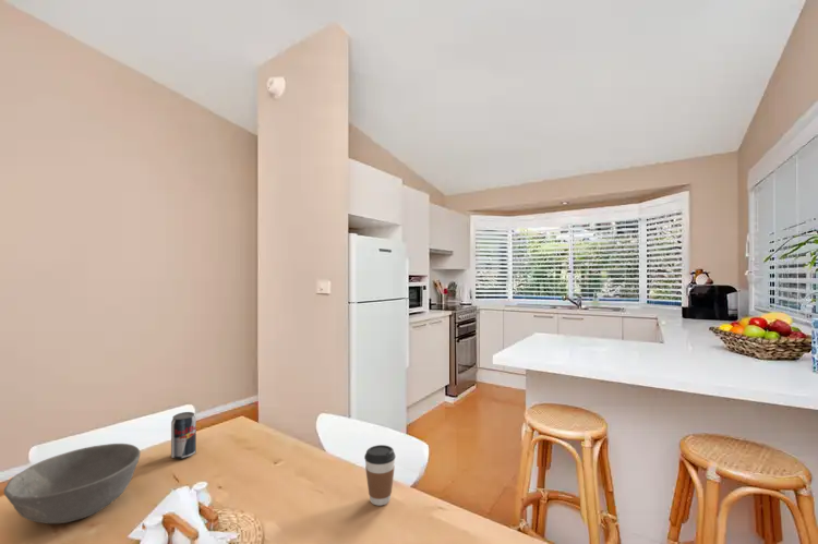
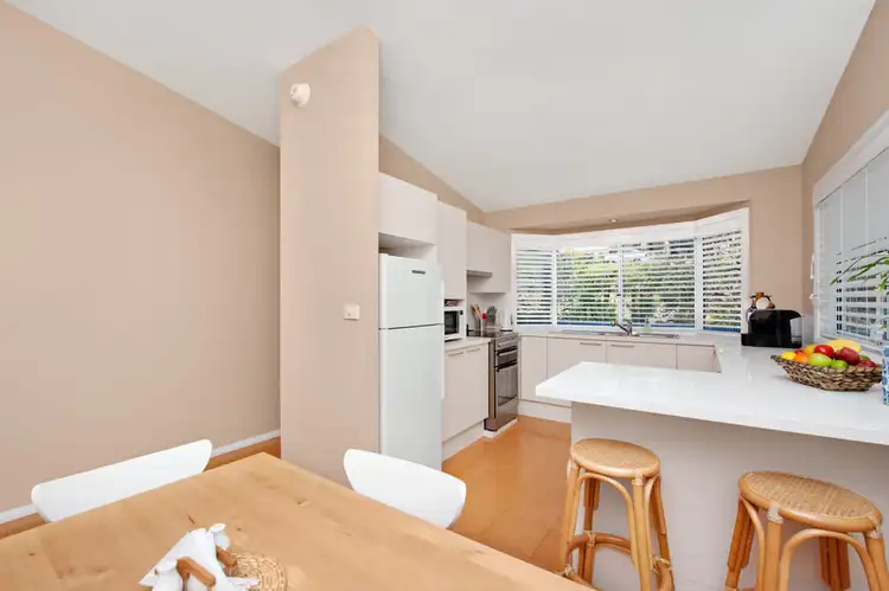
- beverage can (183, 435)
- bowl (77, 486)
- coffee cup (380, 474)
